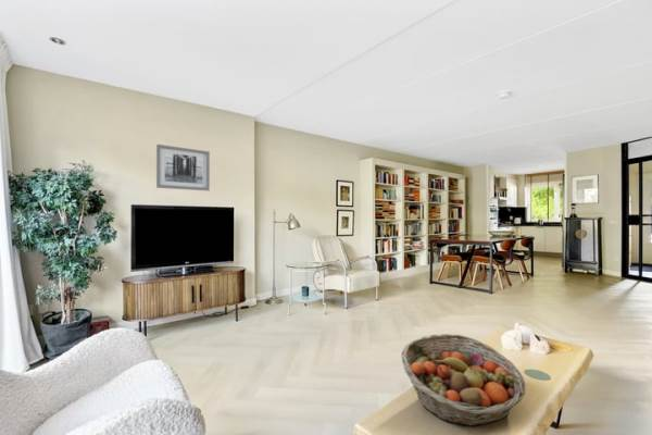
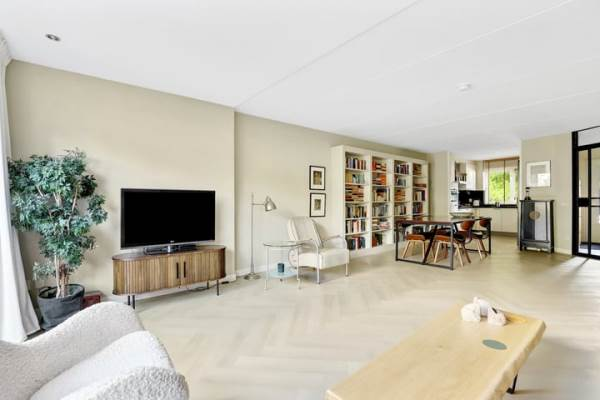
- fruit basket (460, 375)
- wall art (184, 169)
